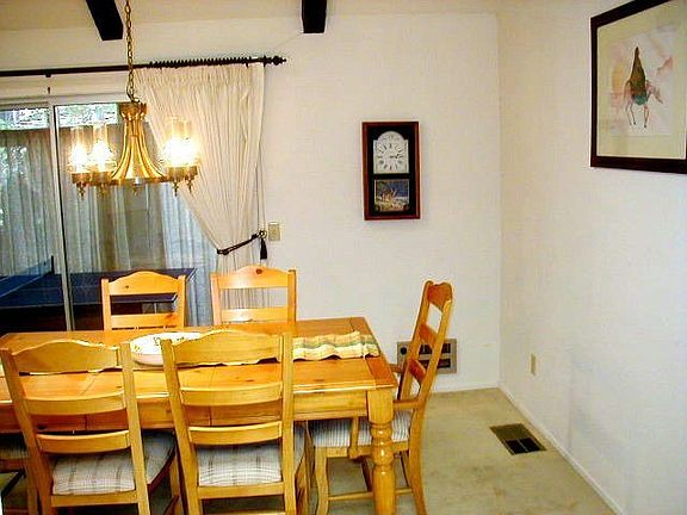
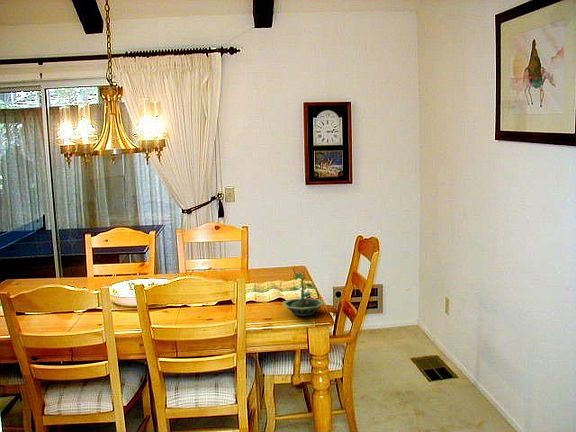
+ terrarium (302, 280)
